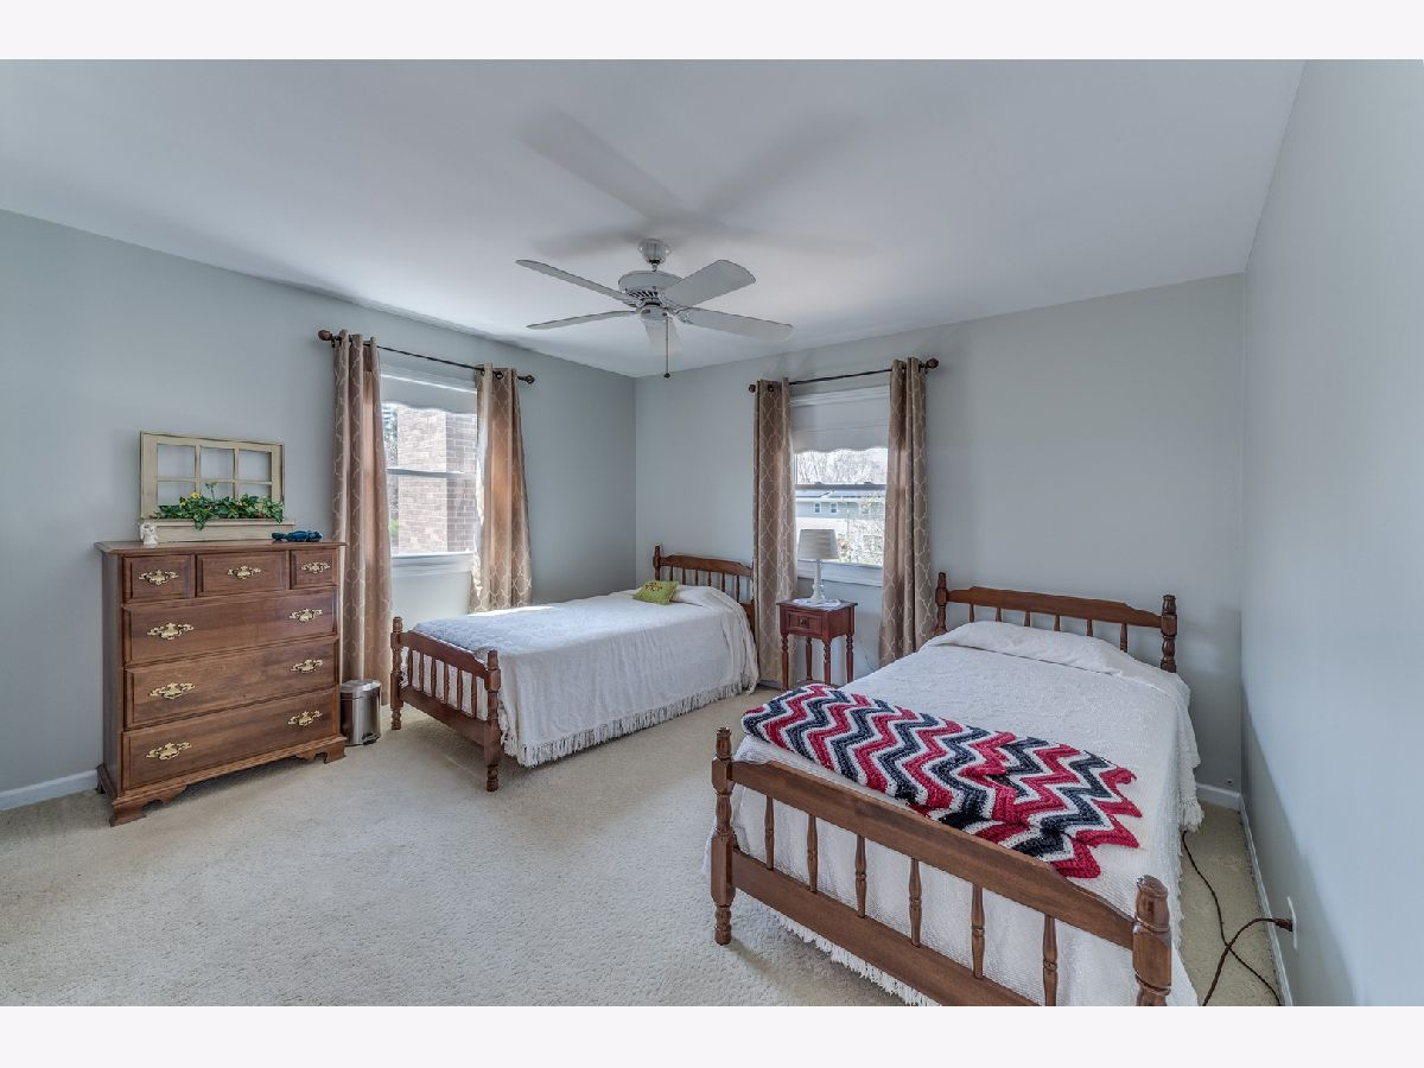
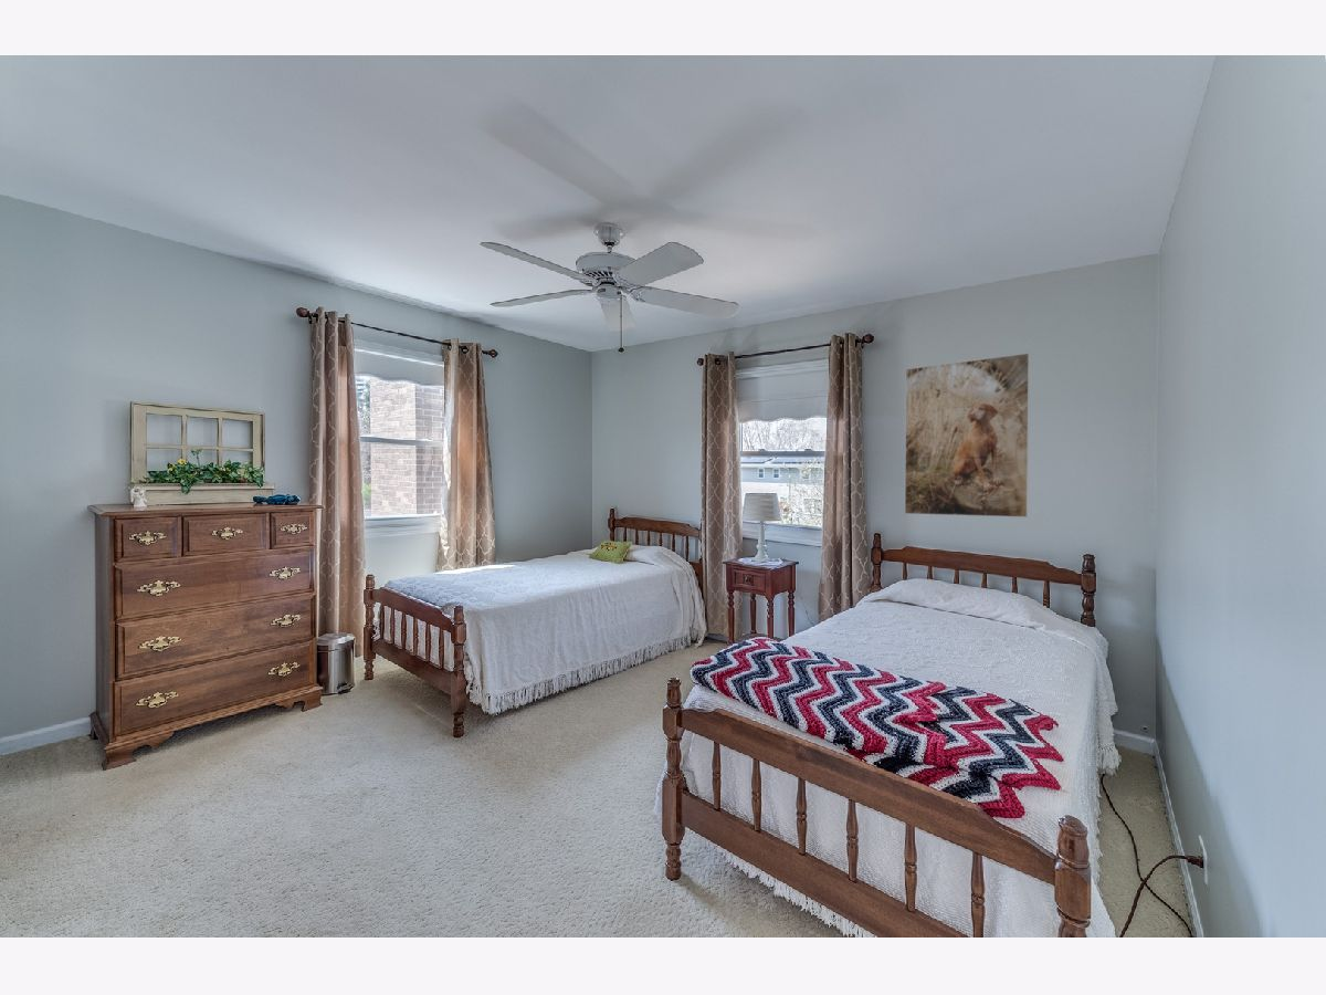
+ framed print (962, 438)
